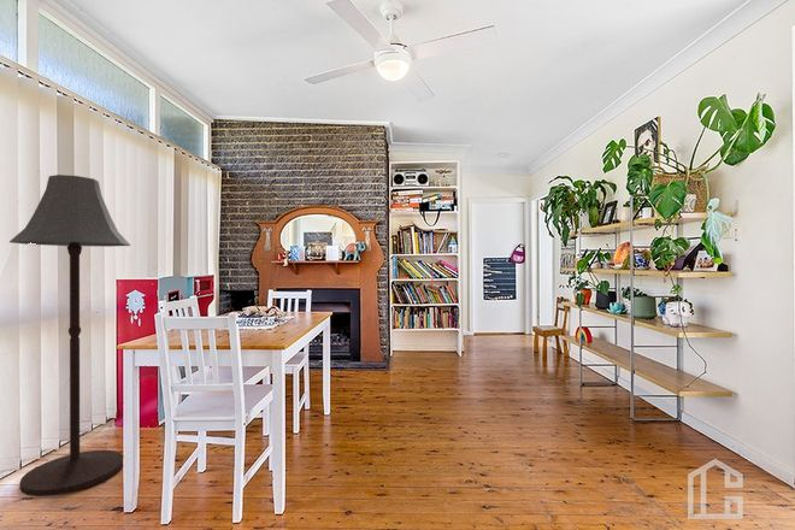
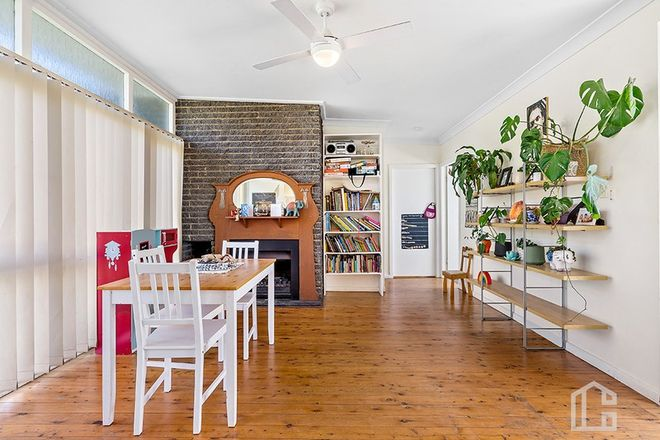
- floor lamp (75, 325)
